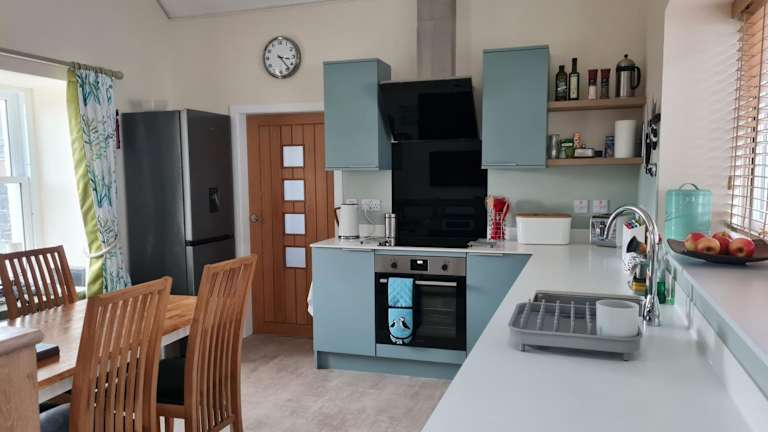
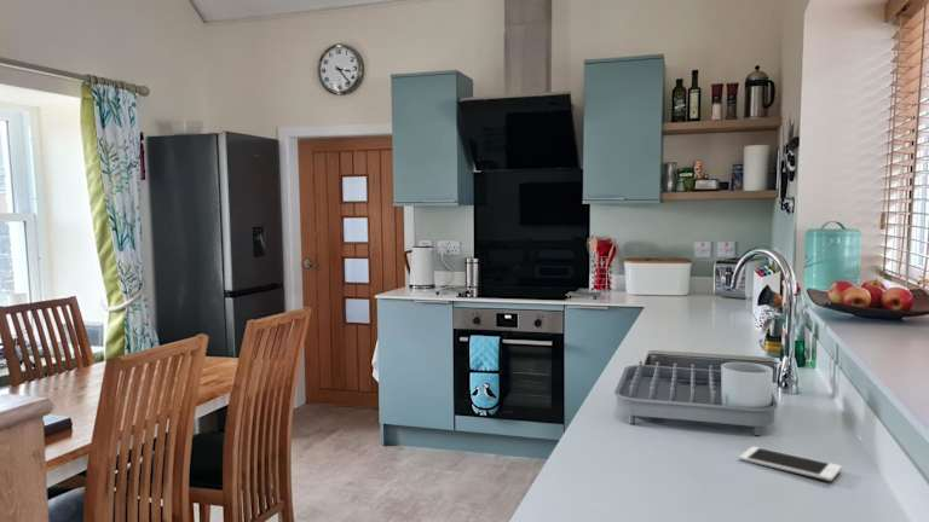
+ cell phone (789, 462)
